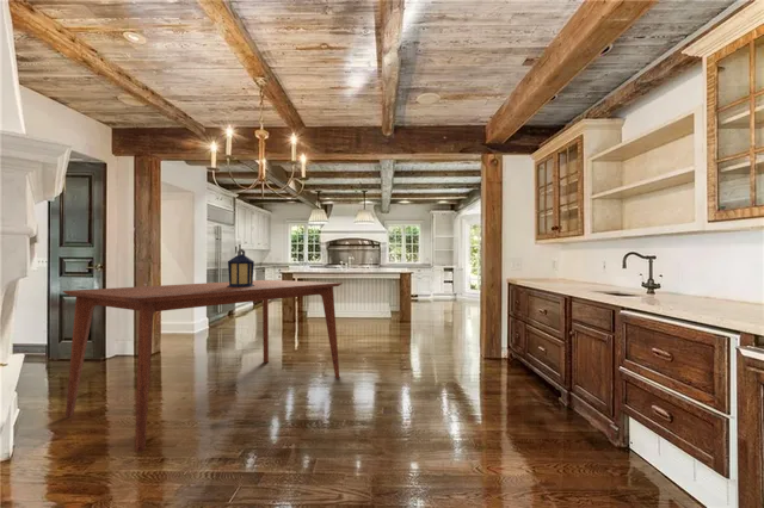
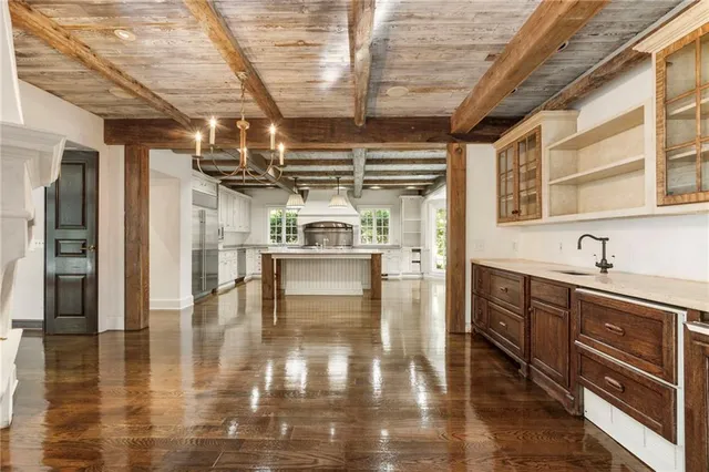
- dining table (221, 304)
- lantern (241, 267)
